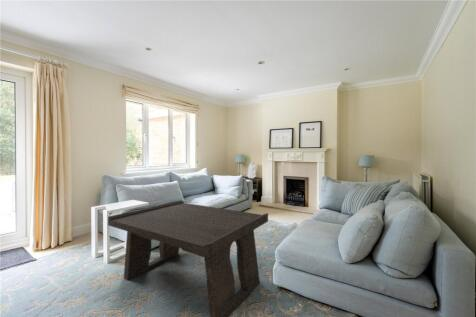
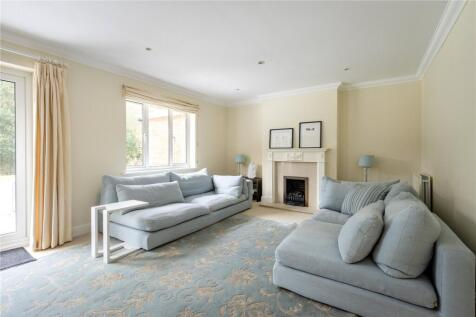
- coffee table (190, 247)
